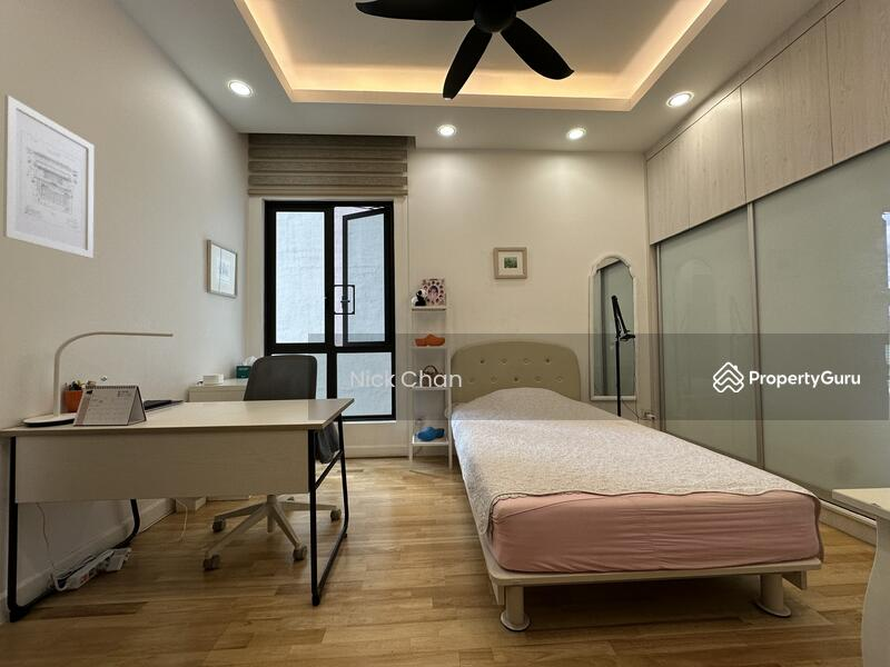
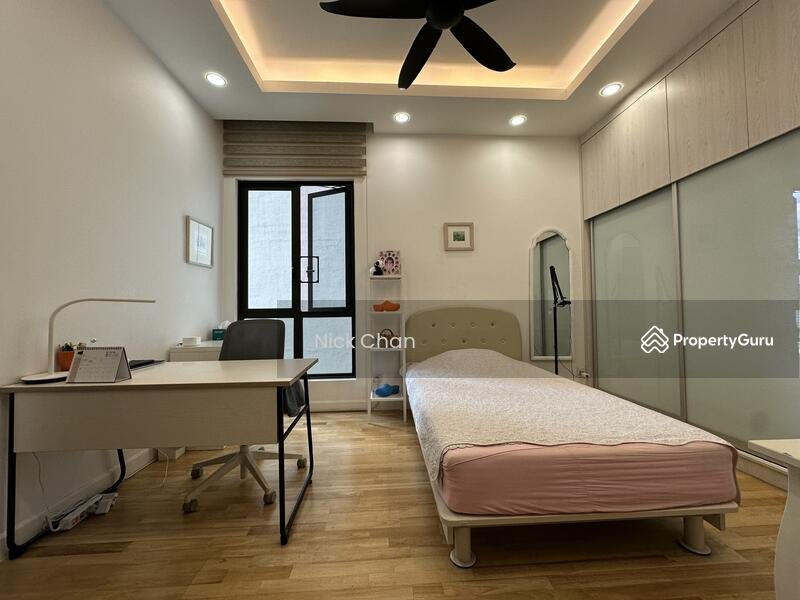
- wall art (53, 186)
